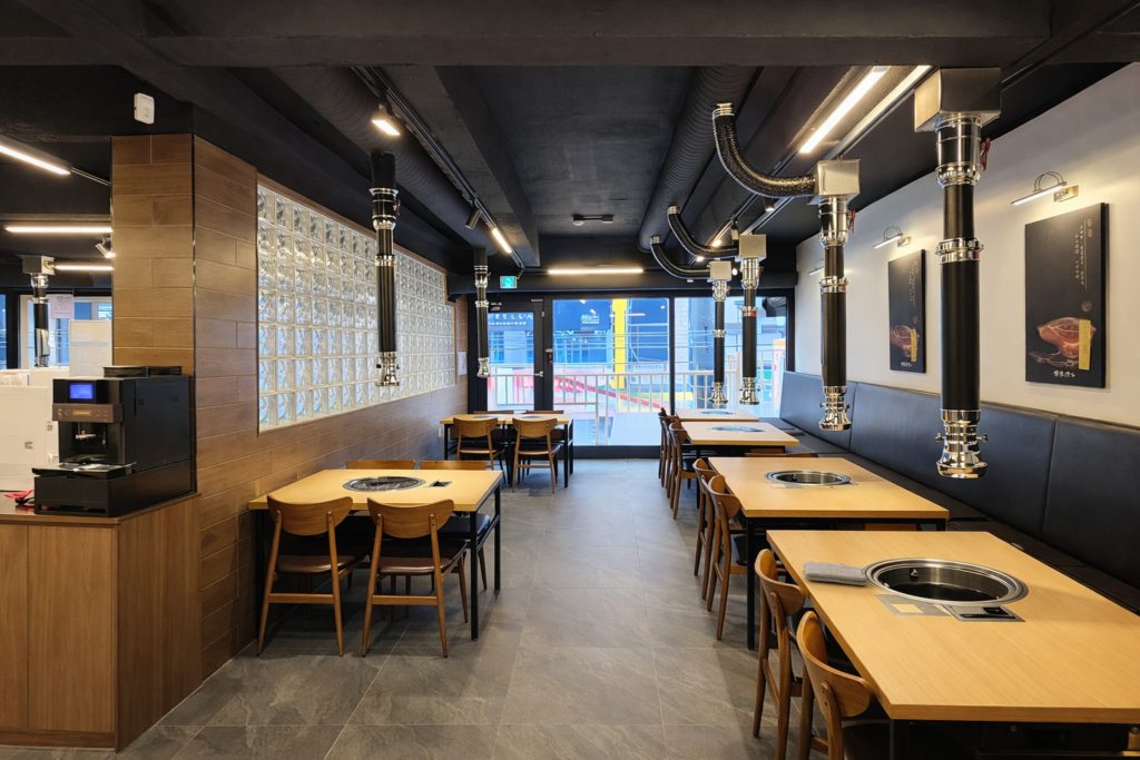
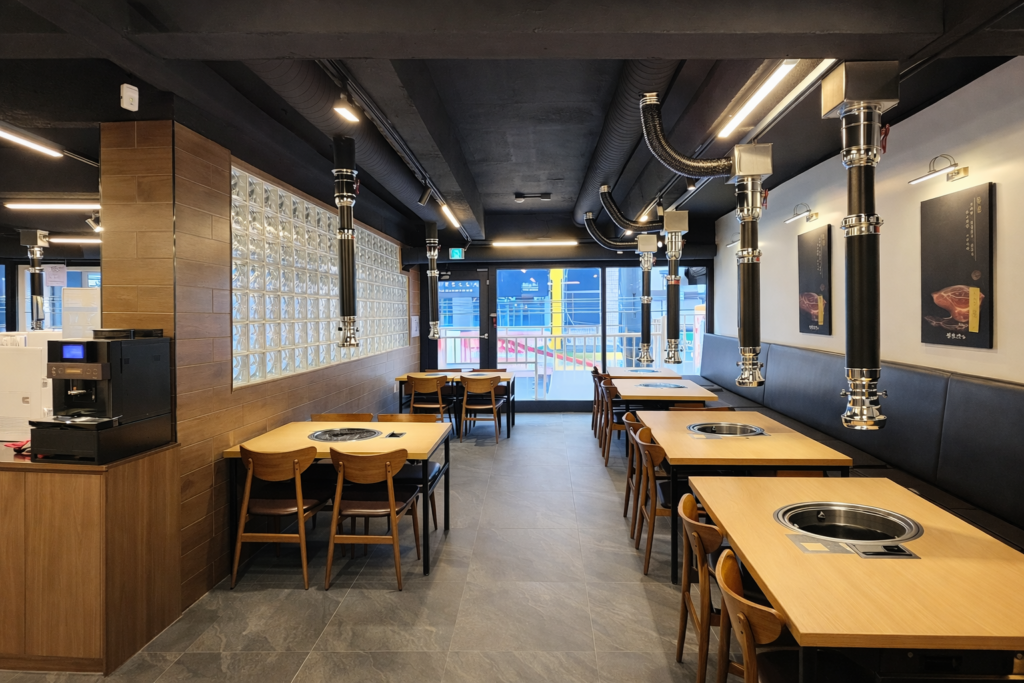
- washcloth (834, 572)
